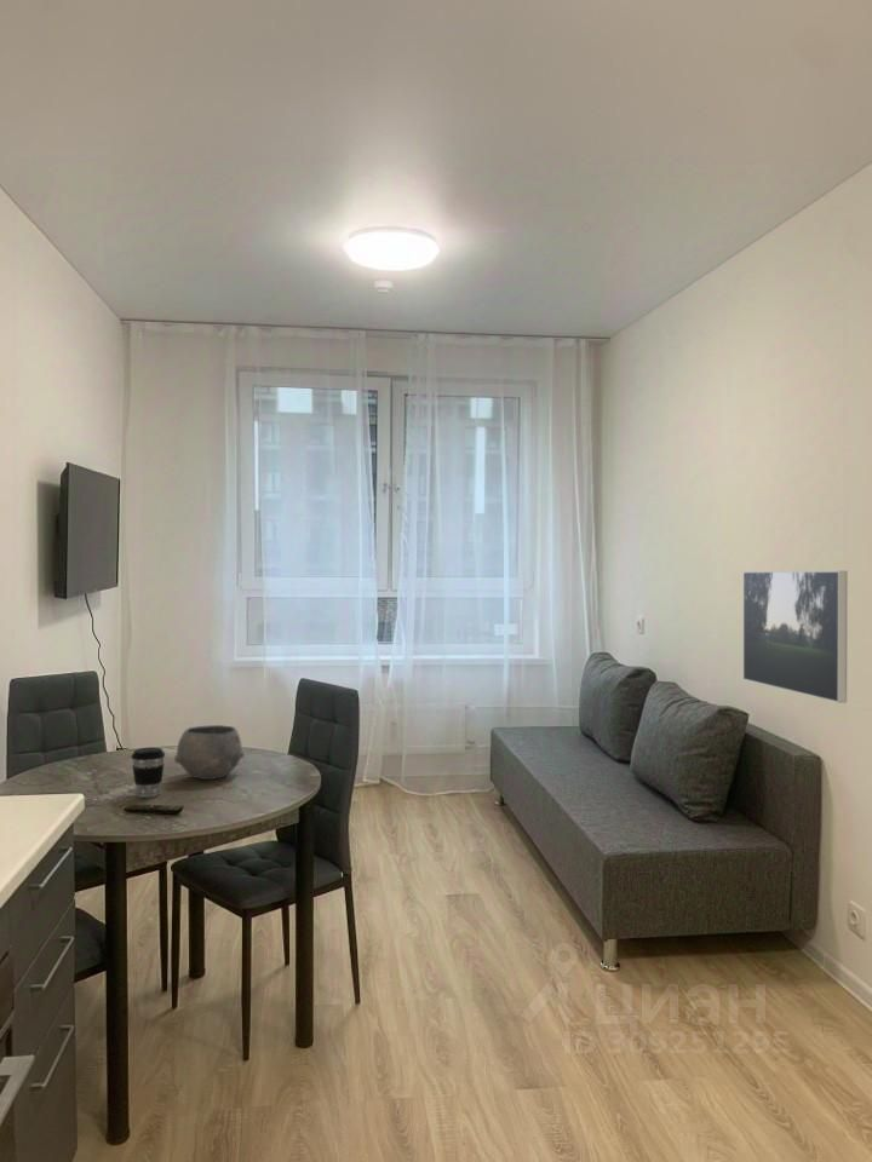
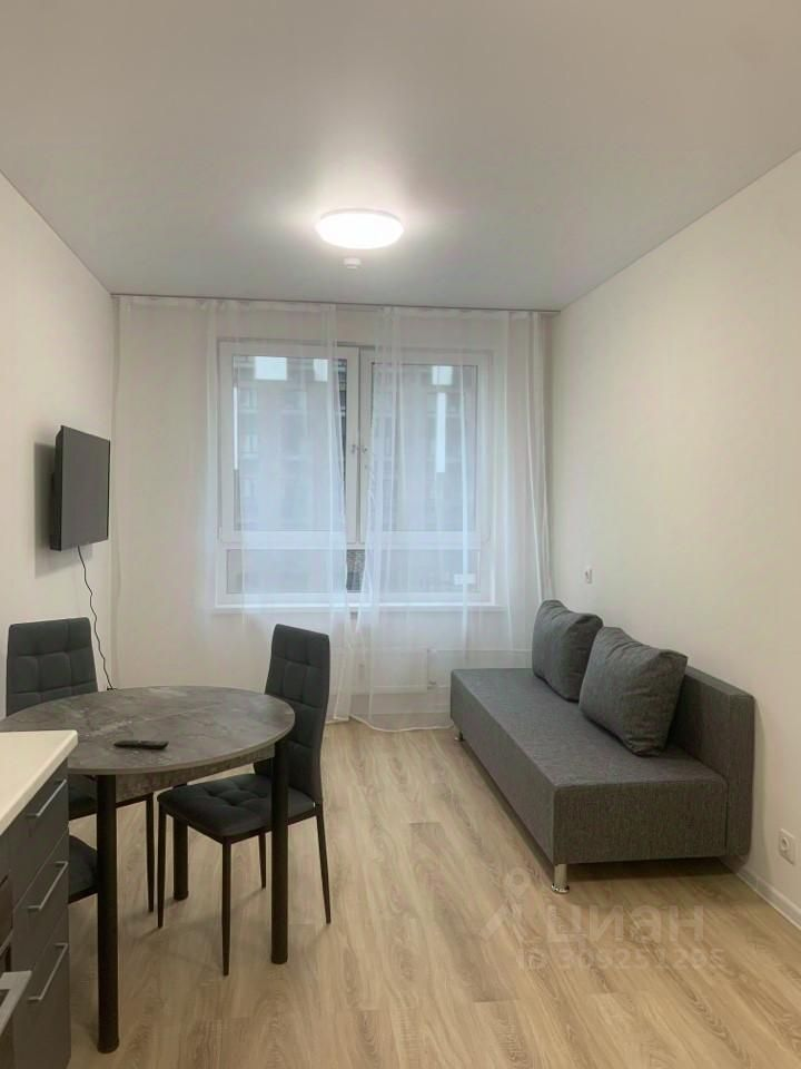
- bowl (210, 752)
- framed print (790, 631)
- coffee cup (148, 772)
